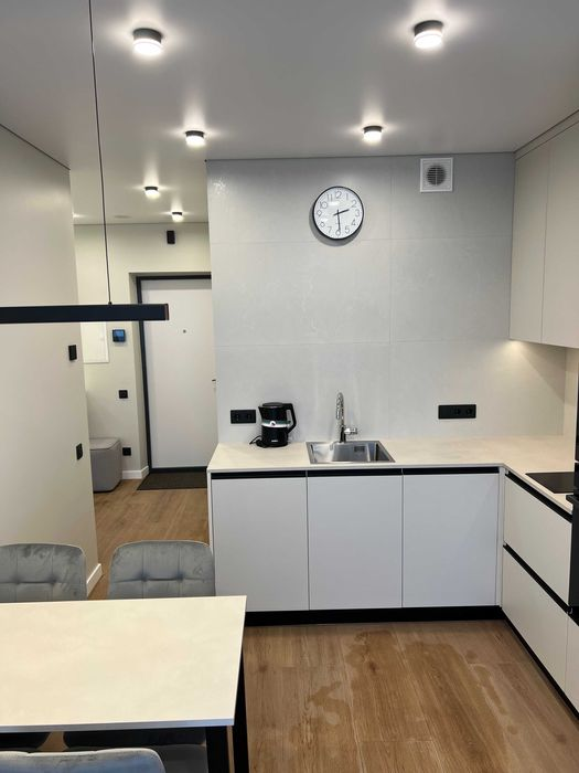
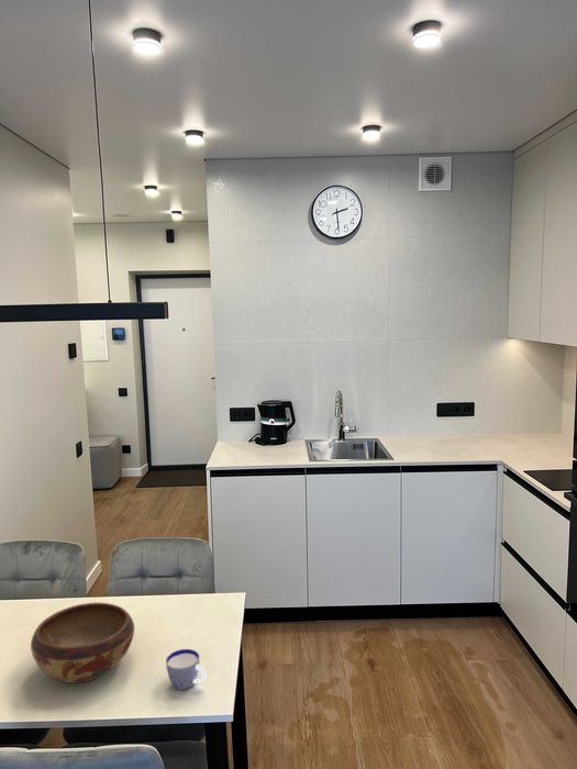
+ cup (187, 671)
+ decorative bowl (85, 645)
